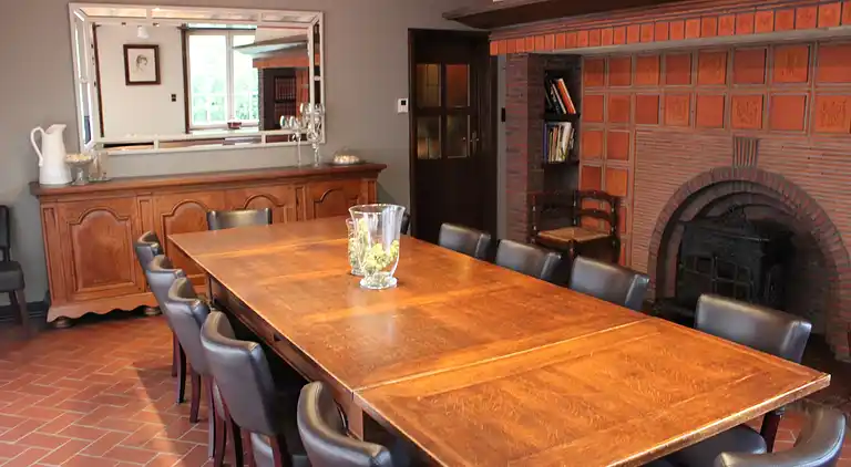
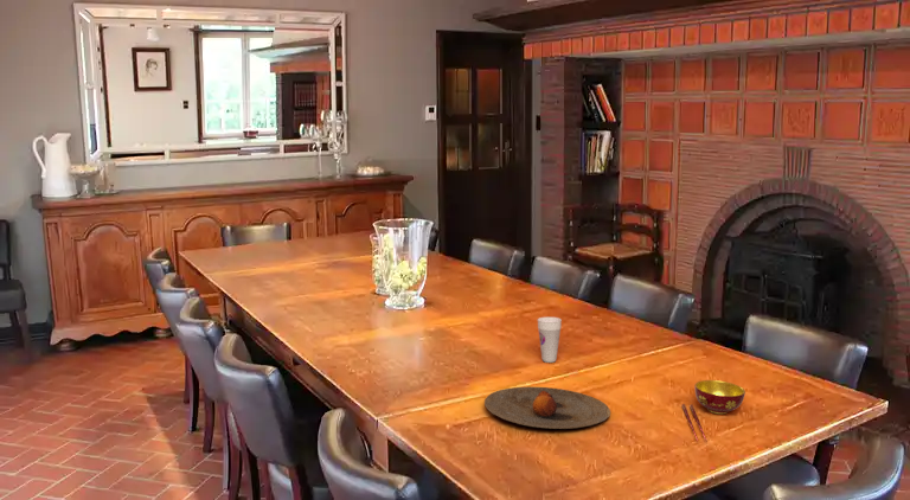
+ cup (549, 340)
+ bowl (709, 408)
+ plate (546, 400)
